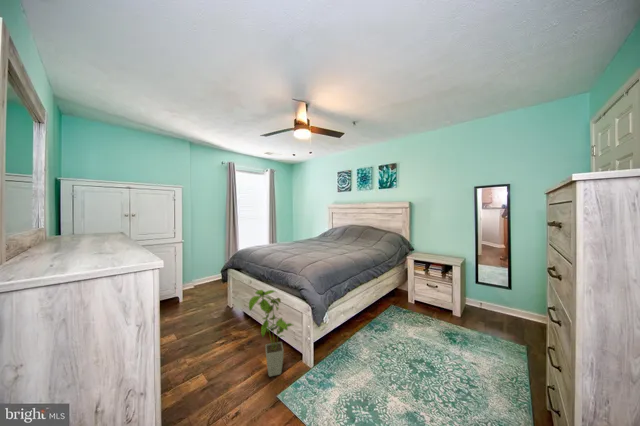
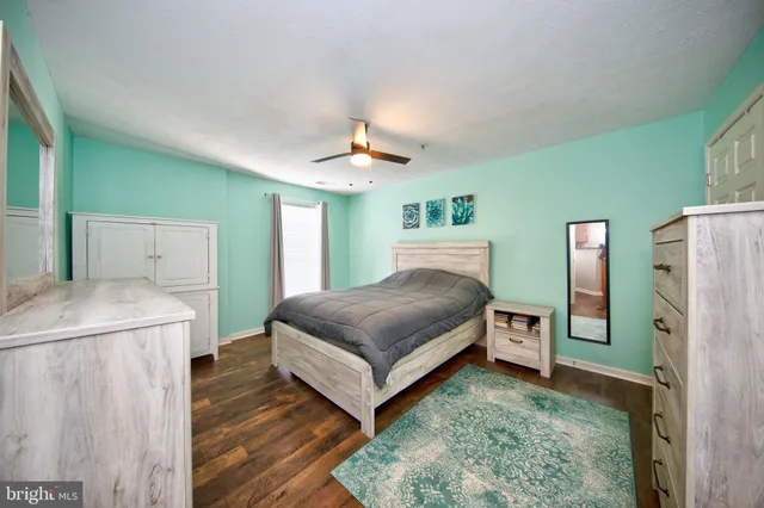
- house plant (270, 335)
